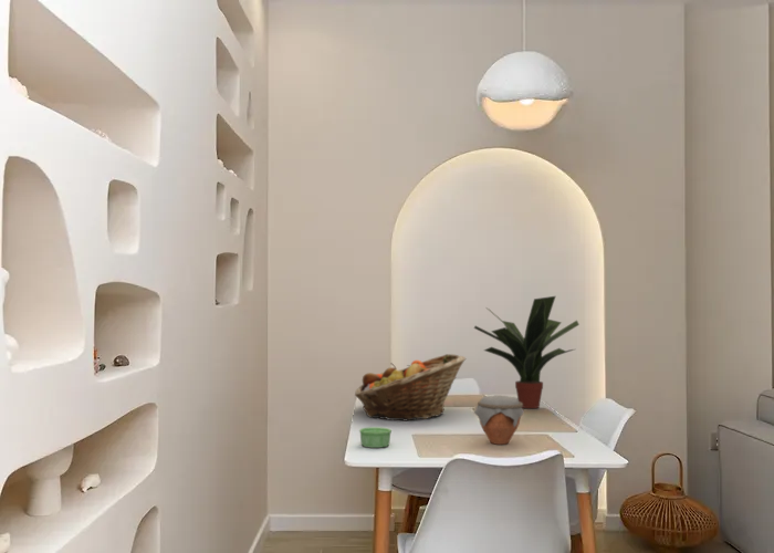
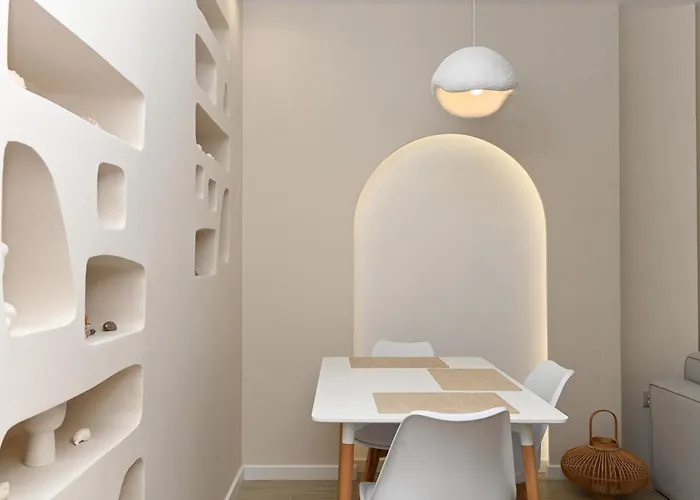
- ramekin (375, 437)
- fruit basket (409, 384)
- jar (499, 419)
- potted plant (527, 352)
